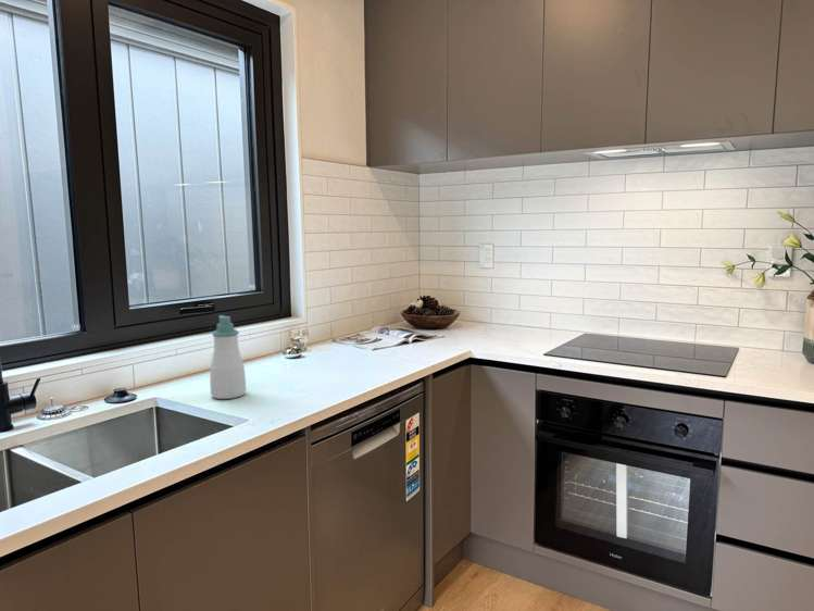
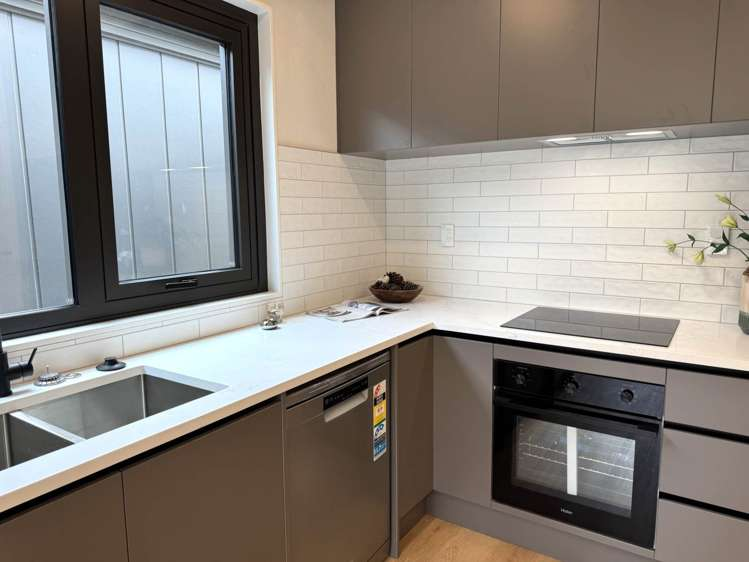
- soap bottle (226, 356)
